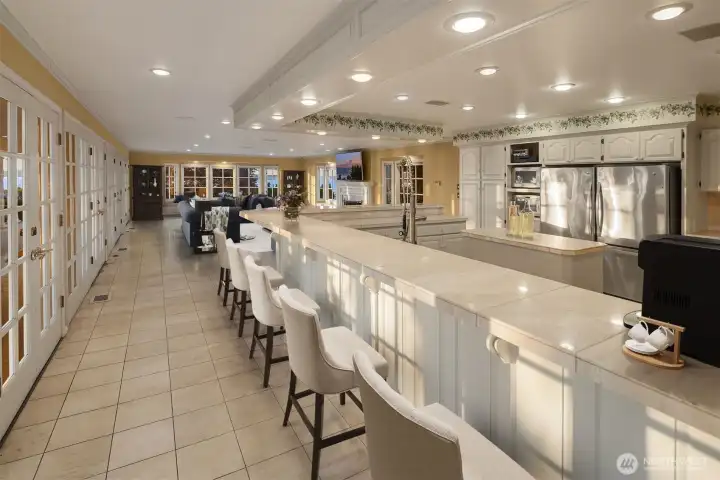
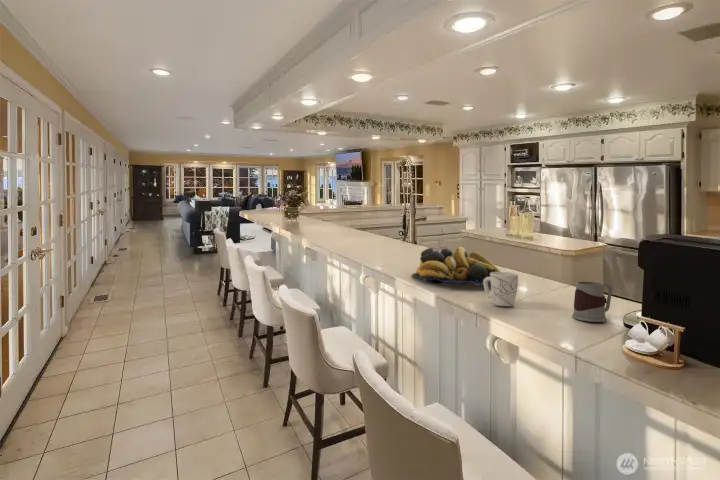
+ mug (593, 300)
+ fruit bowl (455, 262)
+ mug (499, 288)
